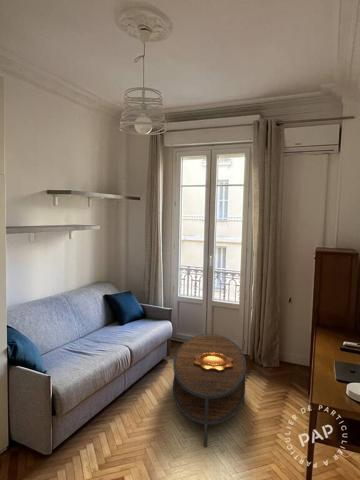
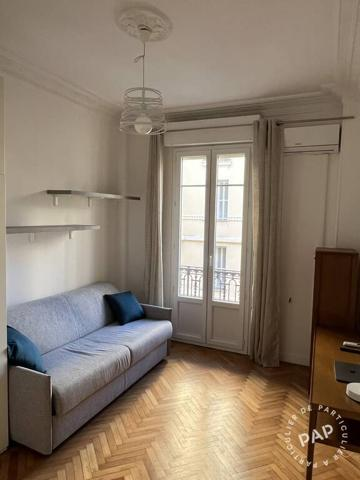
- decorative bowl (213, 360)
- coffee table (209, 378)
